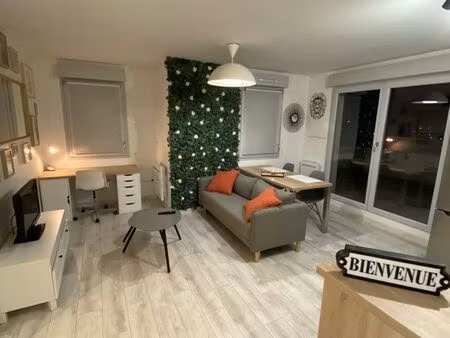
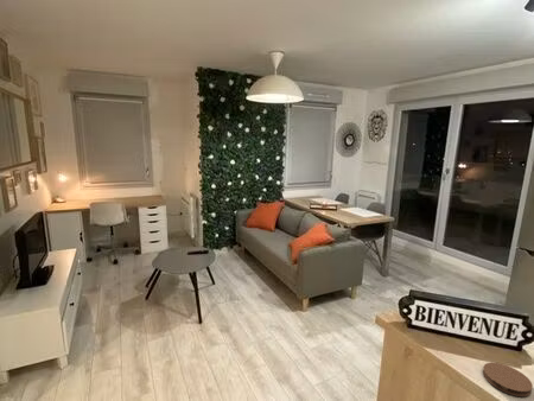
+ coaster (506, 377)
